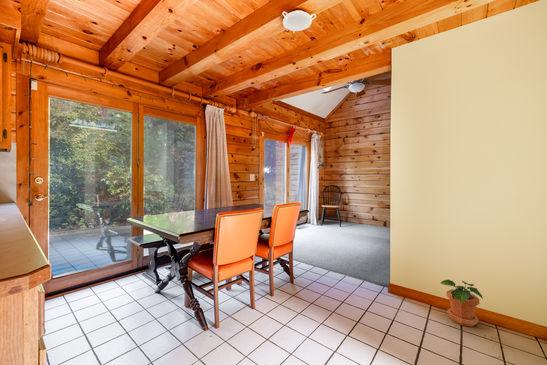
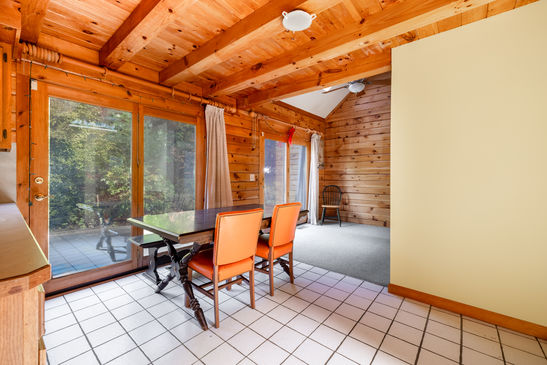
- potted plant (459, 302)
